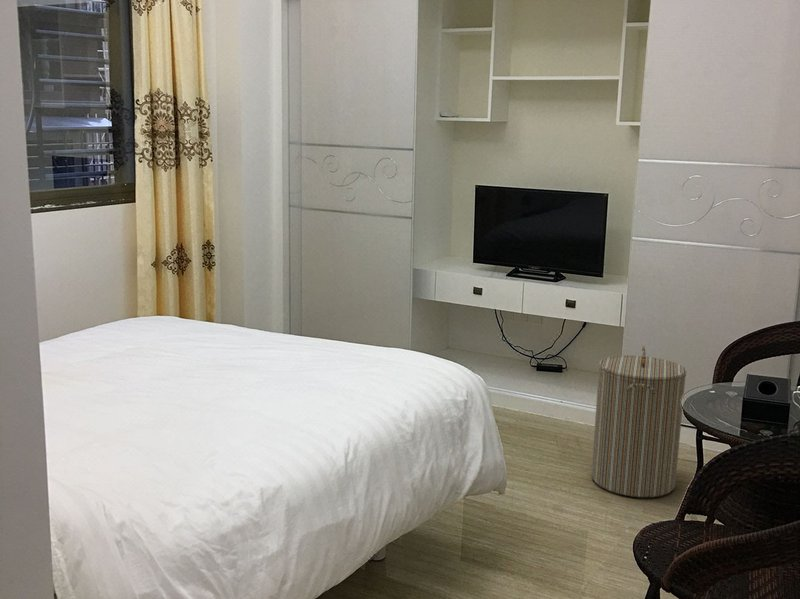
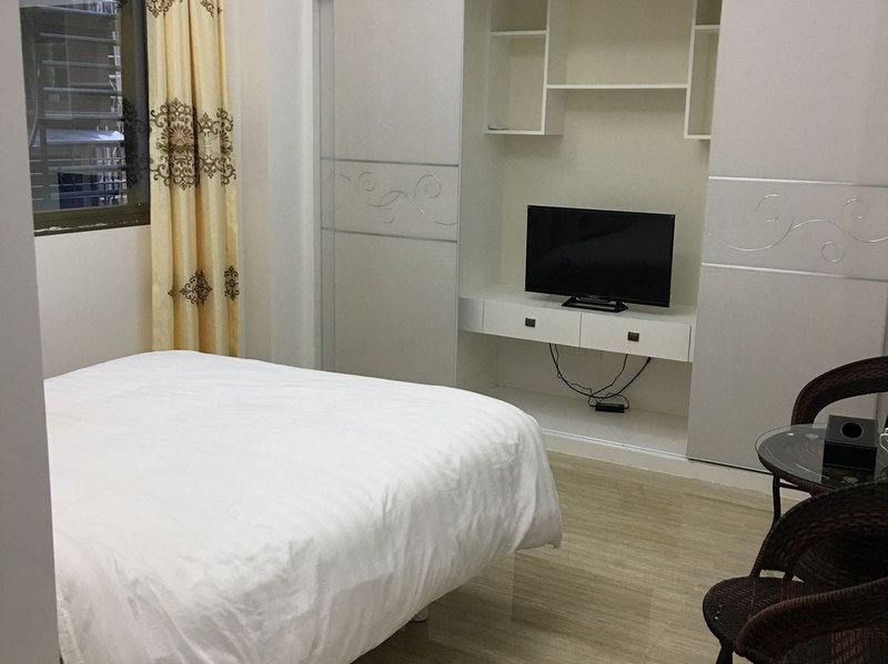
- laundry hamper (638, 415)
